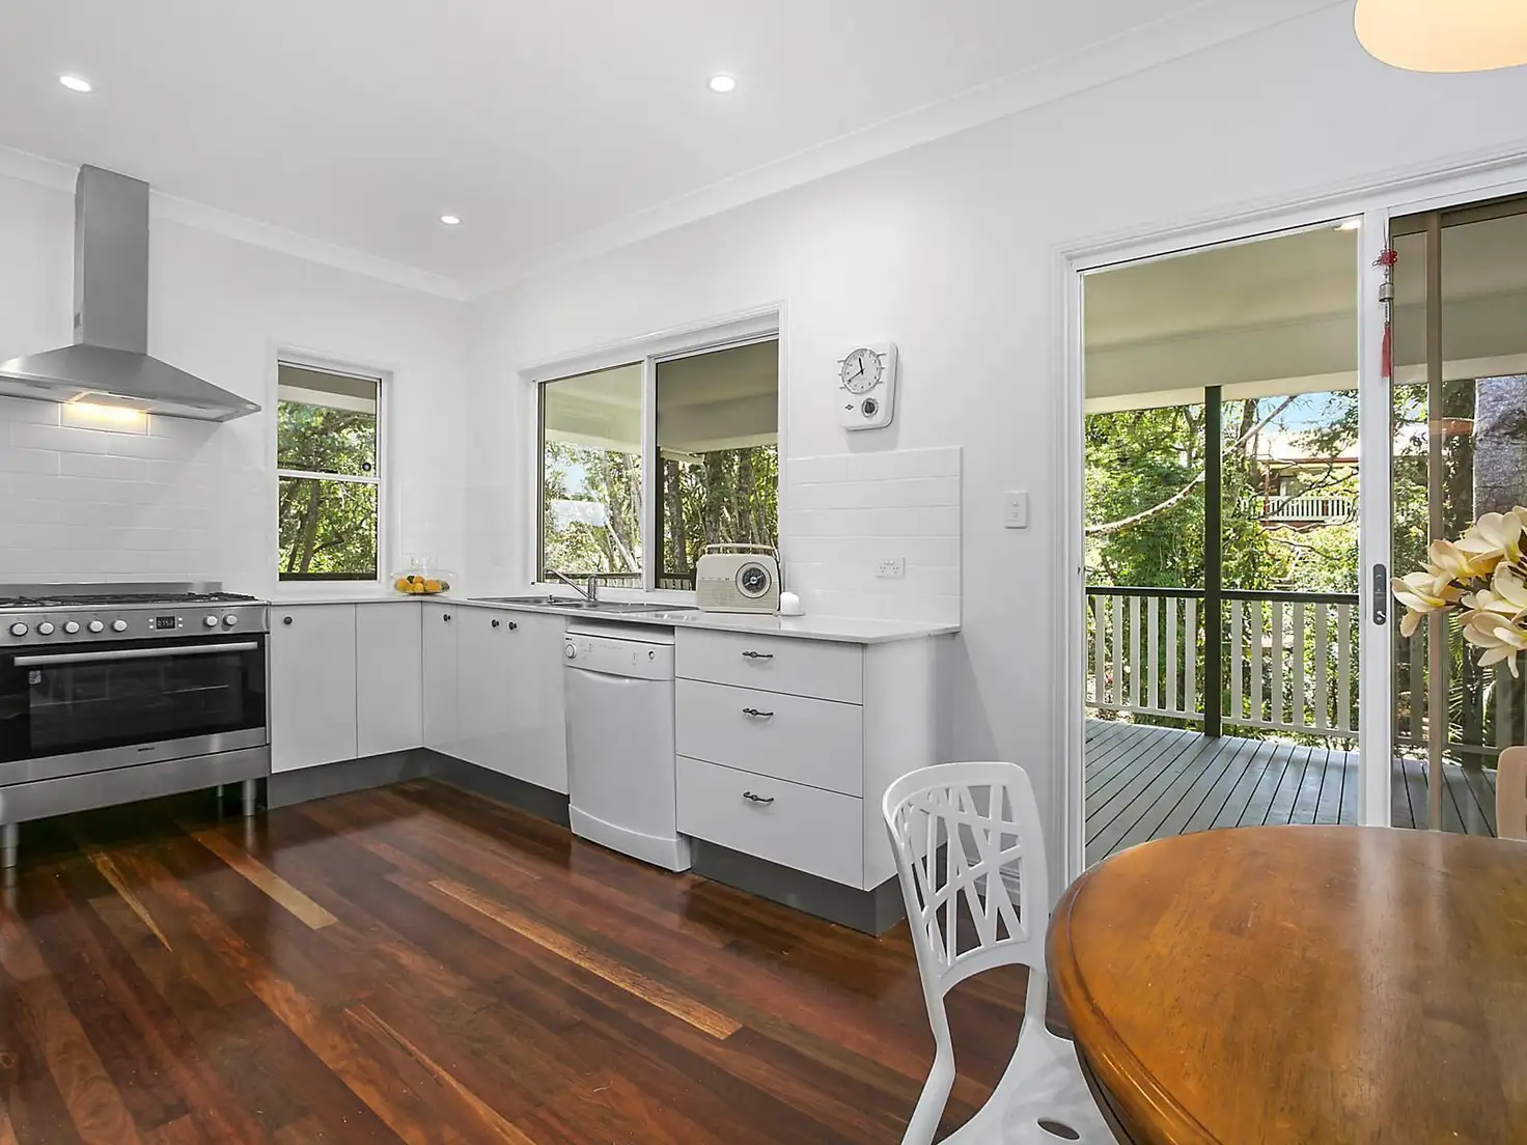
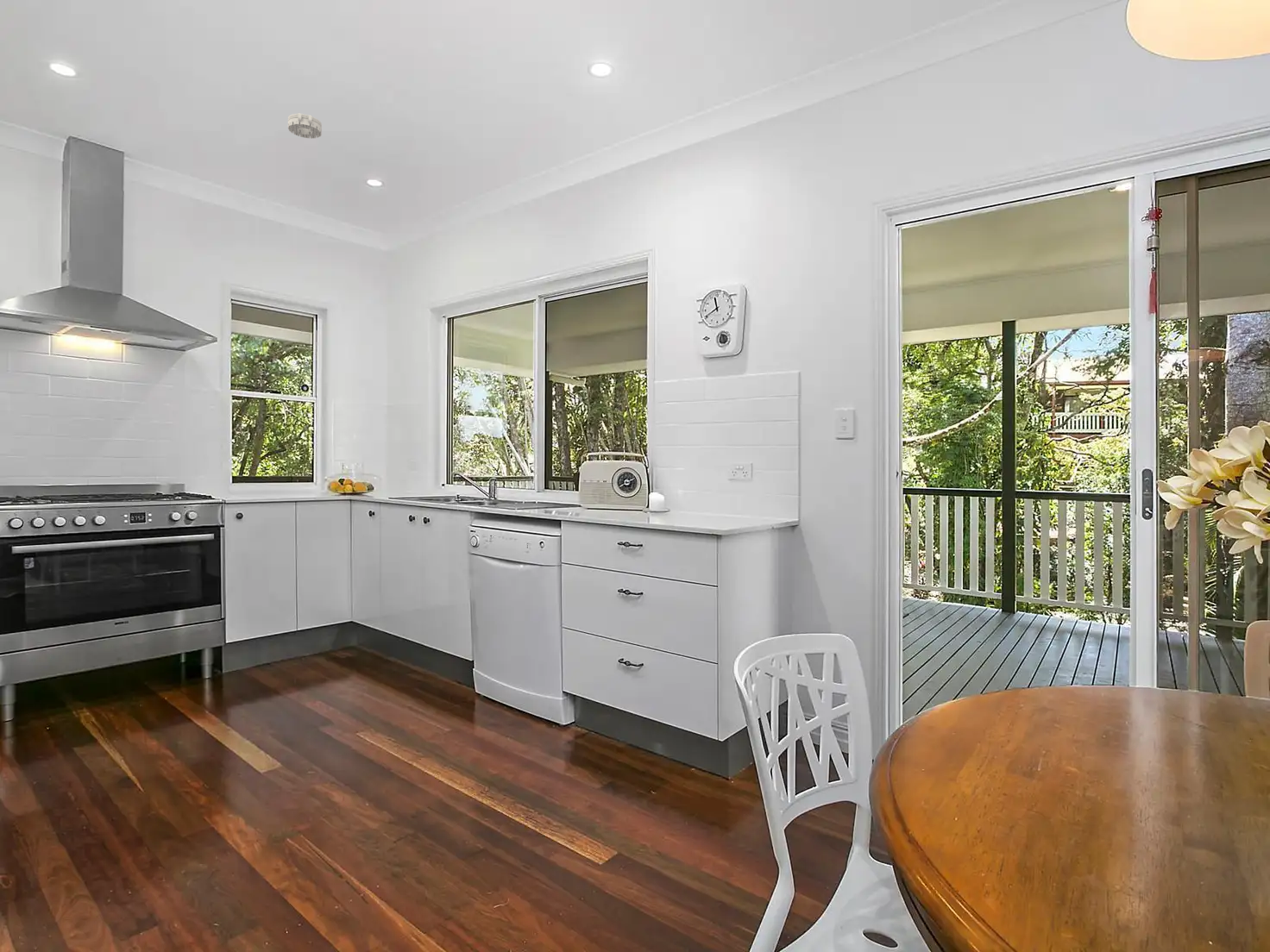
+ smoke detector (305, 125)
